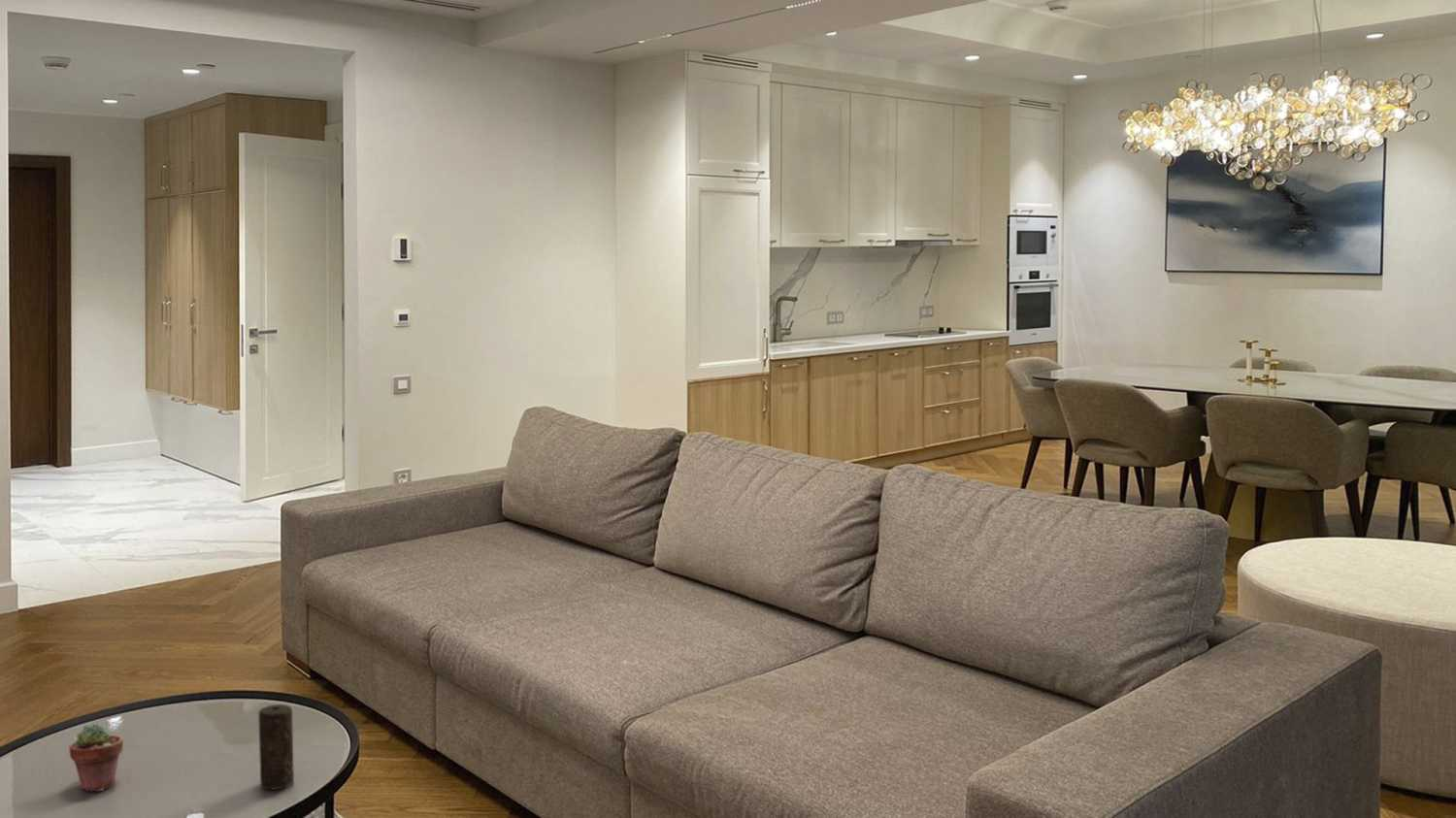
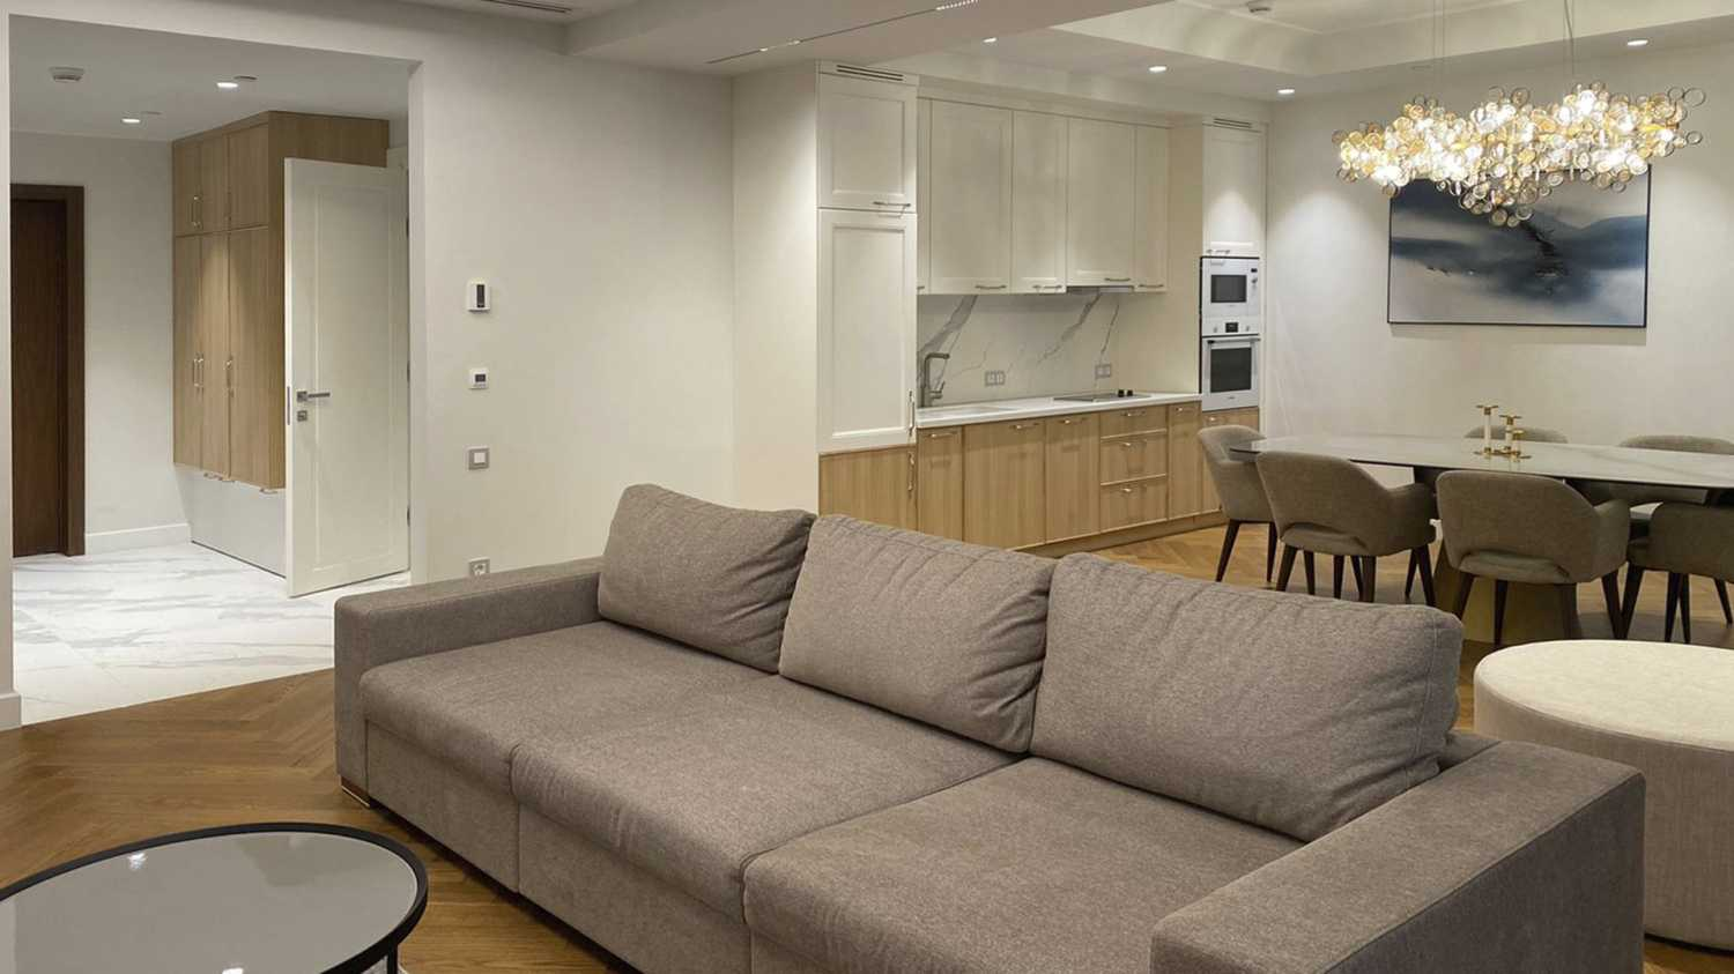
- candle (276, 746)
- potted succulent (96, 754)
